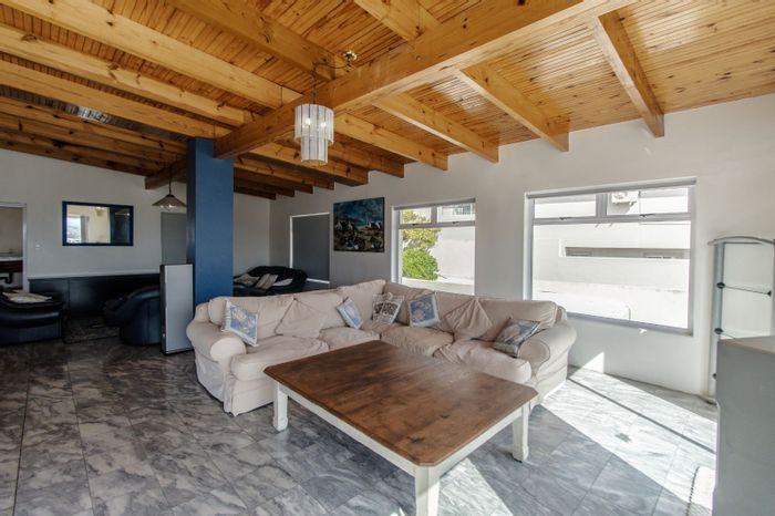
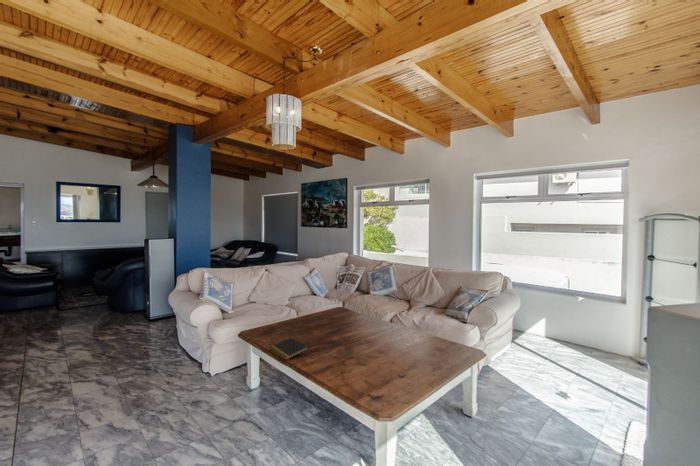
+ notepad (288, 347)
